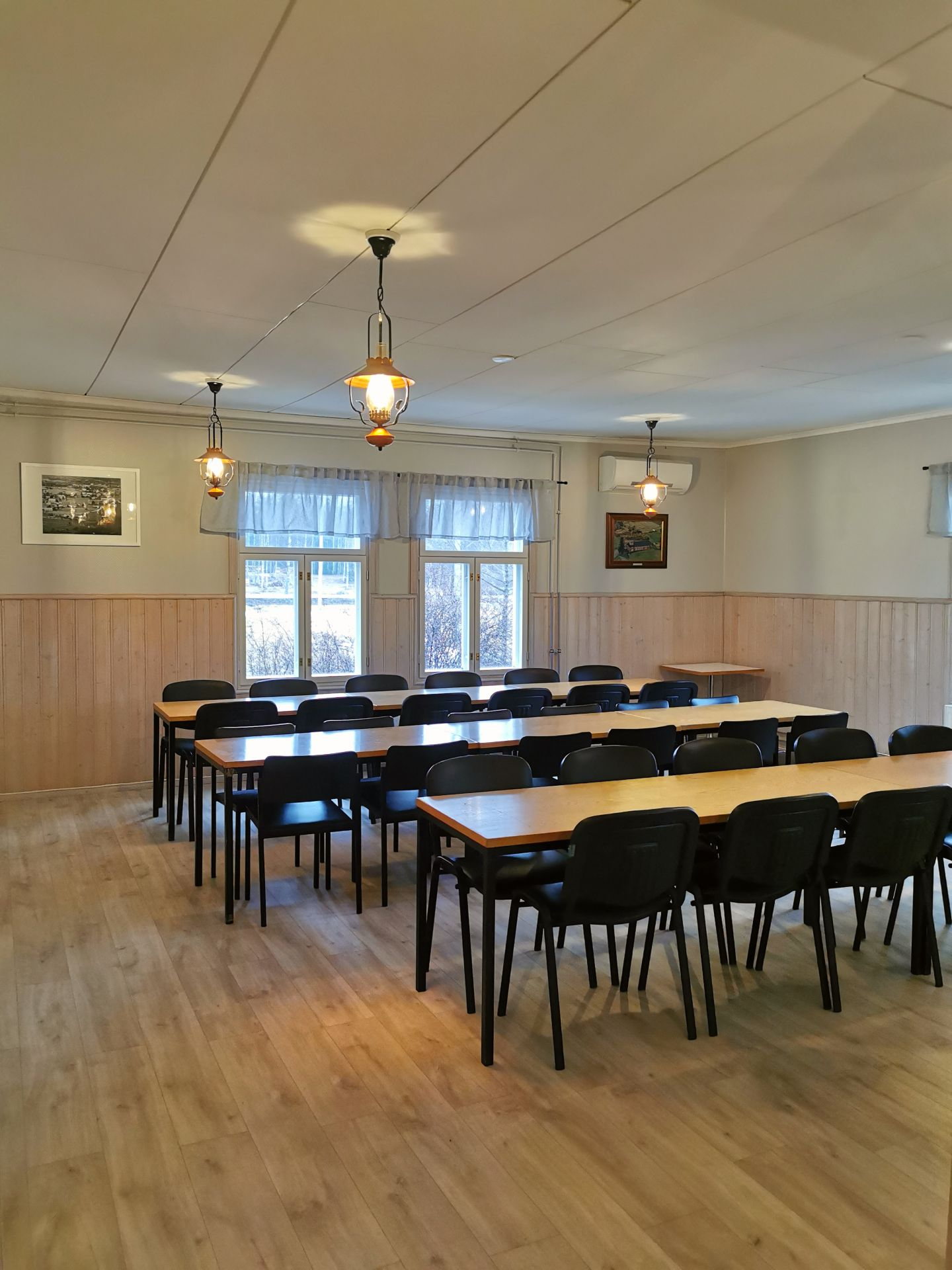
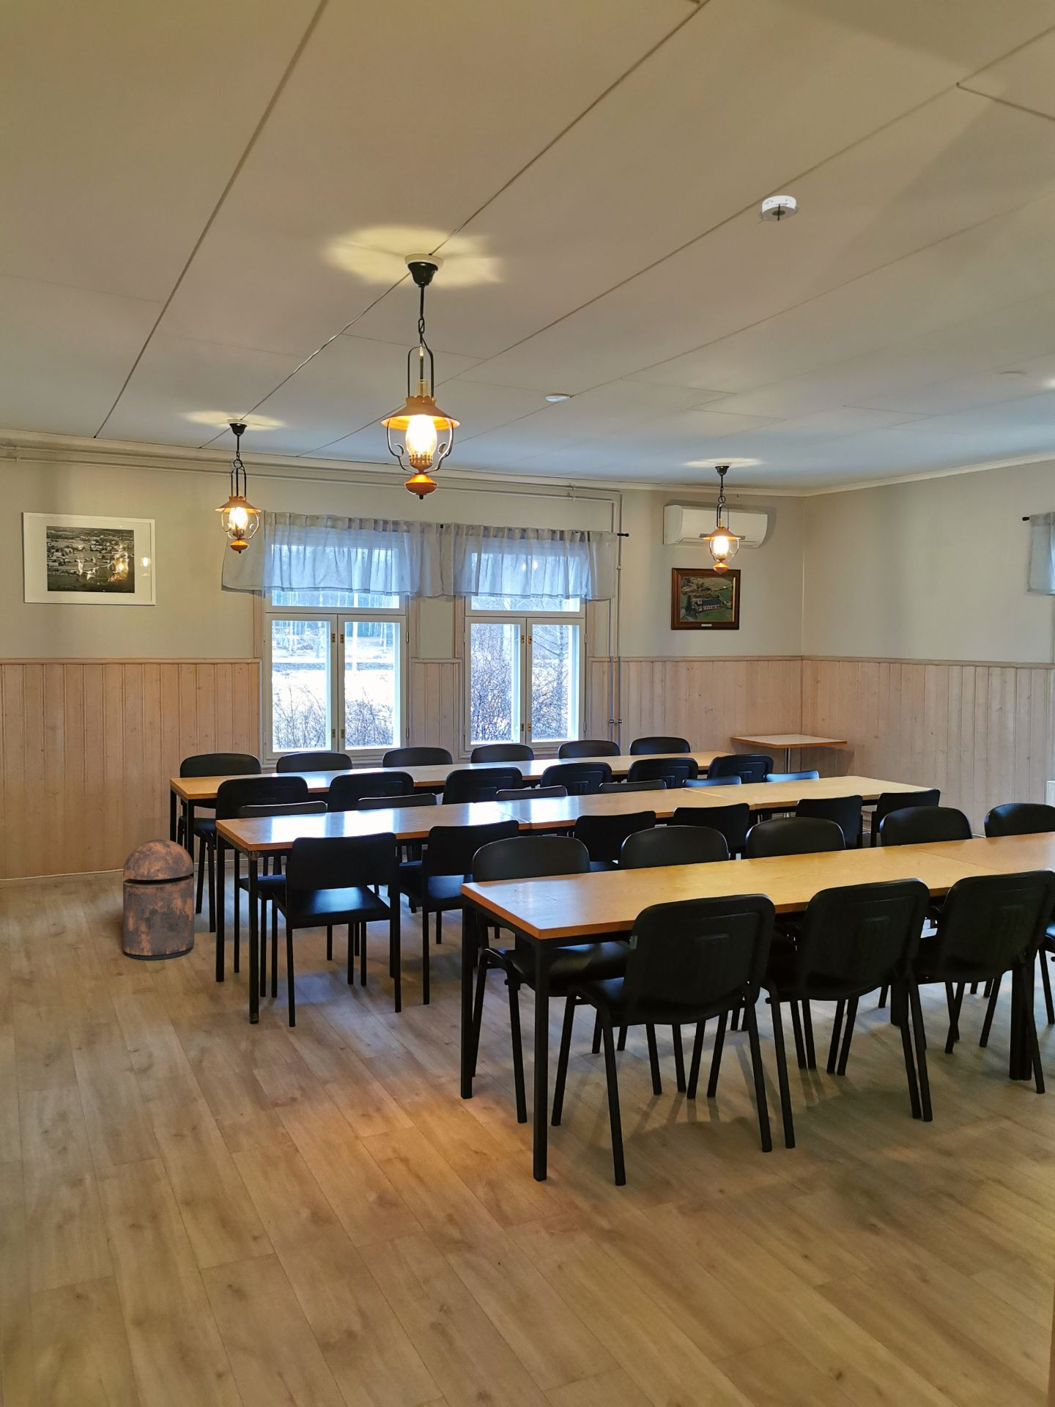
+ smoke detector (777, 208)
+ trash can (158, 895)
